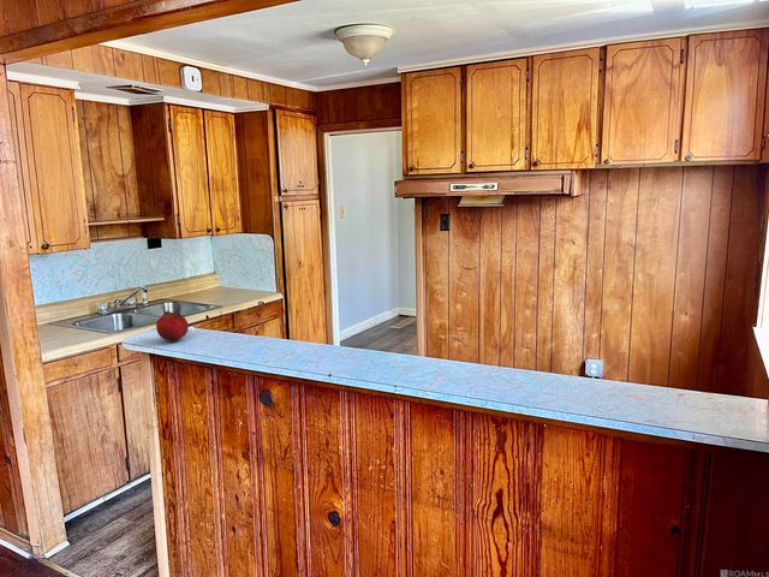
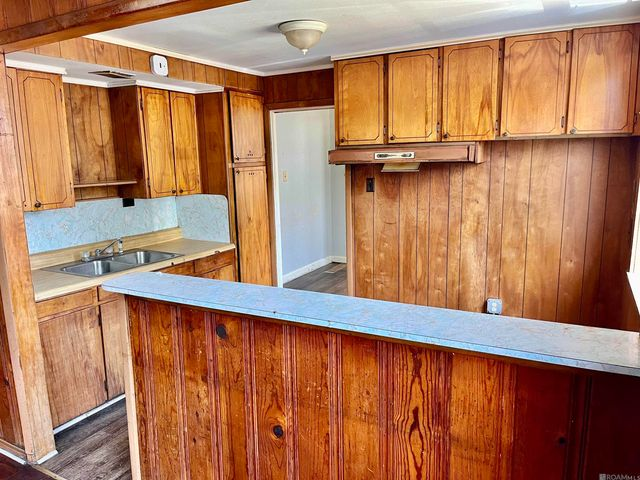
- fruit (172, 325)
